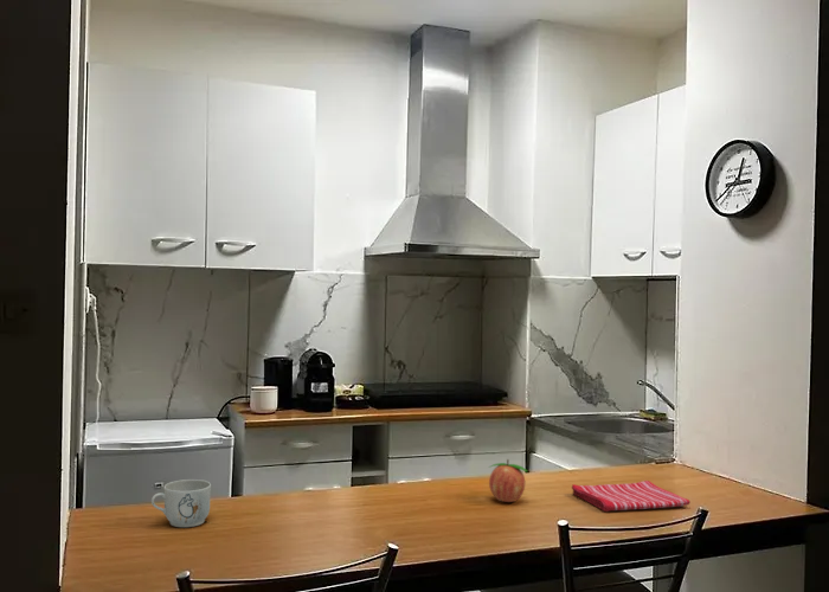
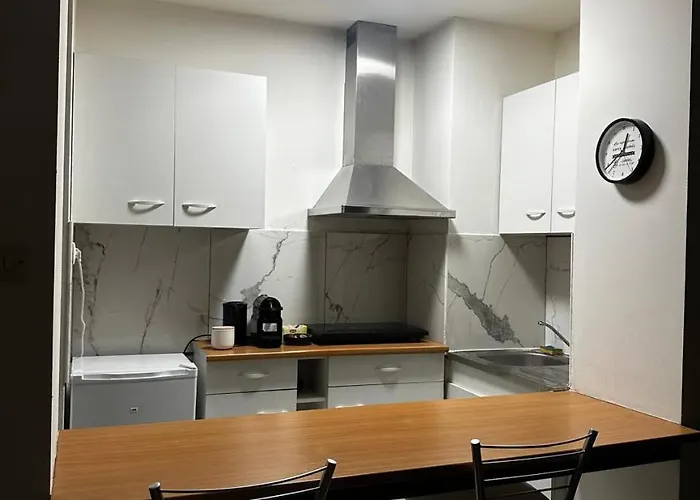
- mug (180, 504)
- fruit (506, 480)
- dish towel (628, 495)
